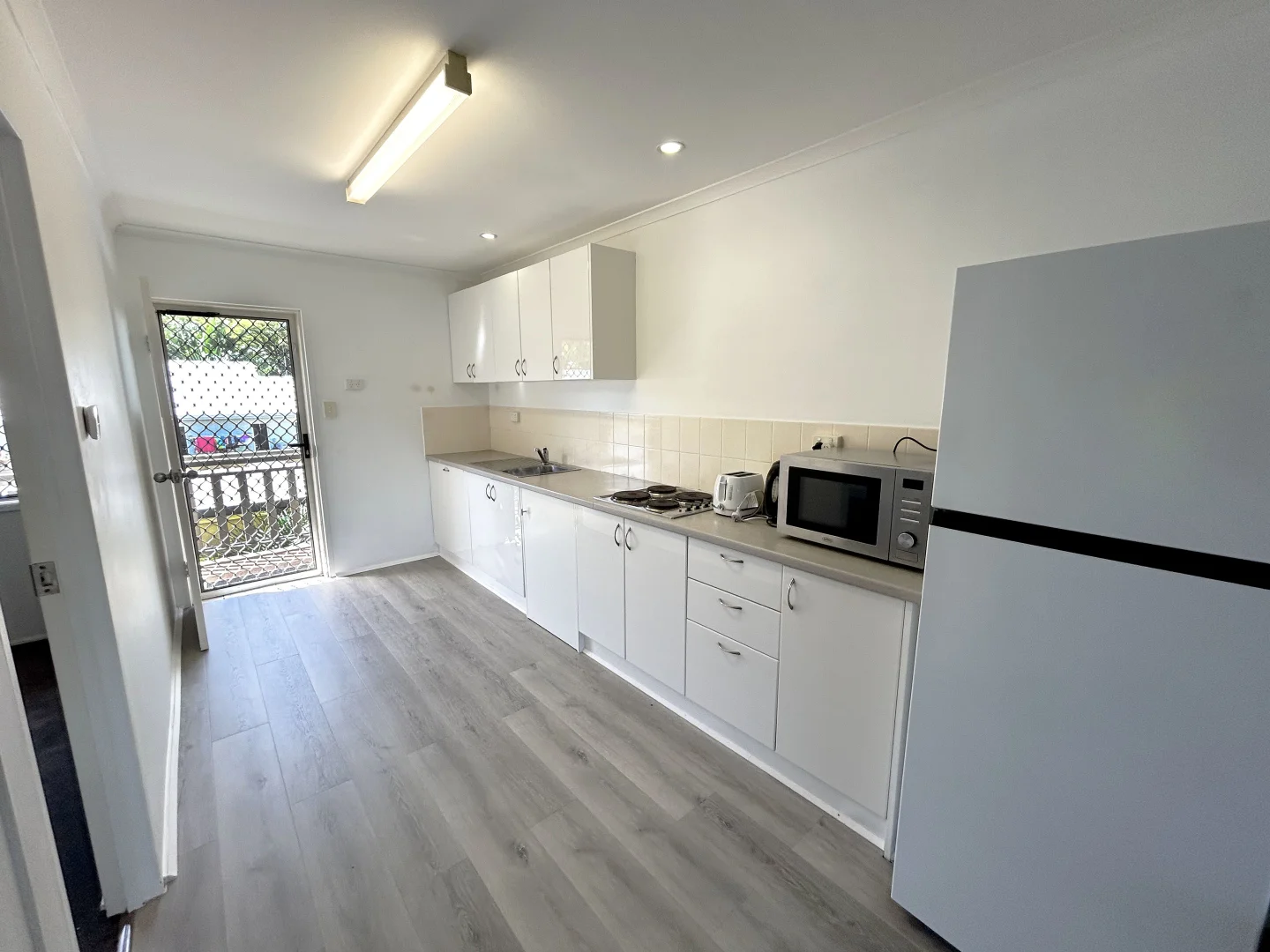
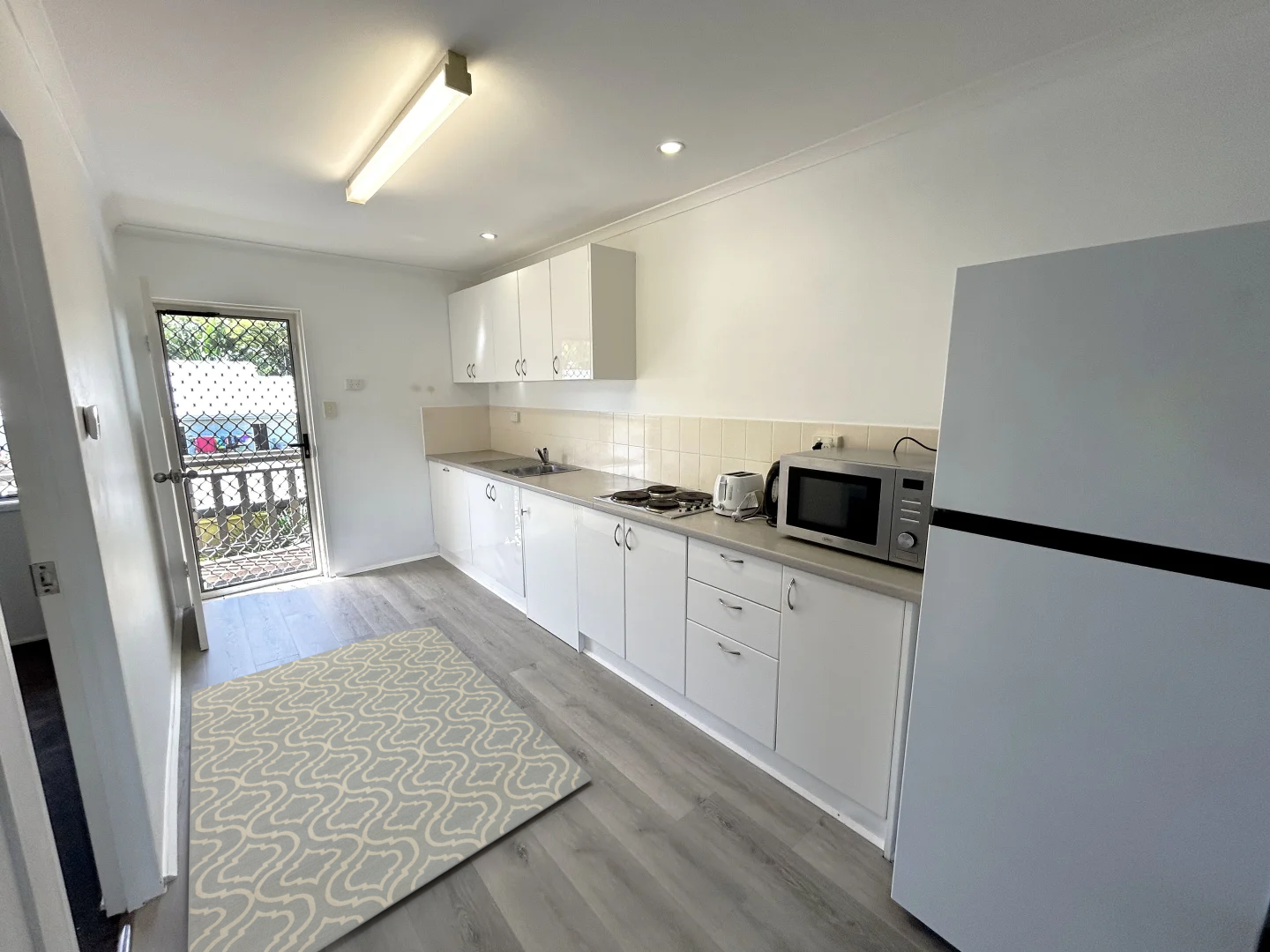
+ rug (365, 730)
